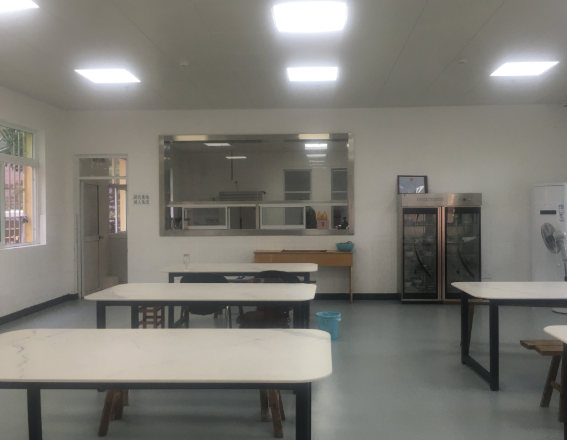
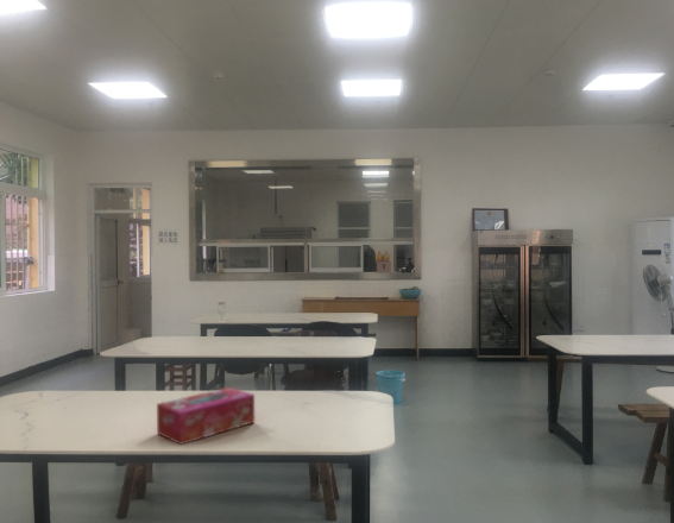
+ tissue box (207, 412)
